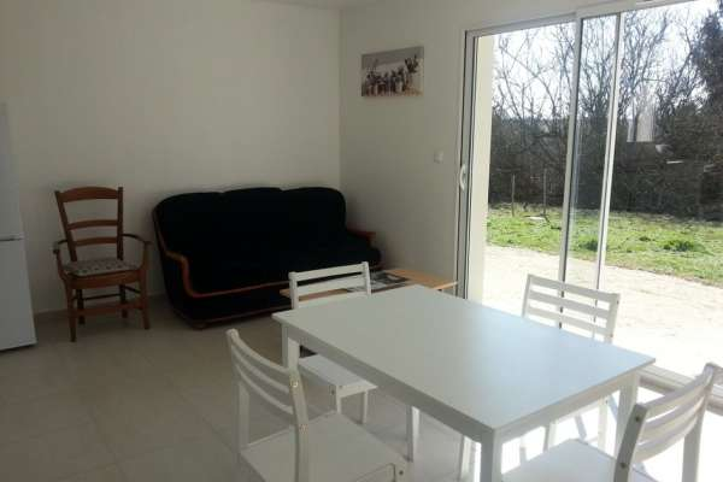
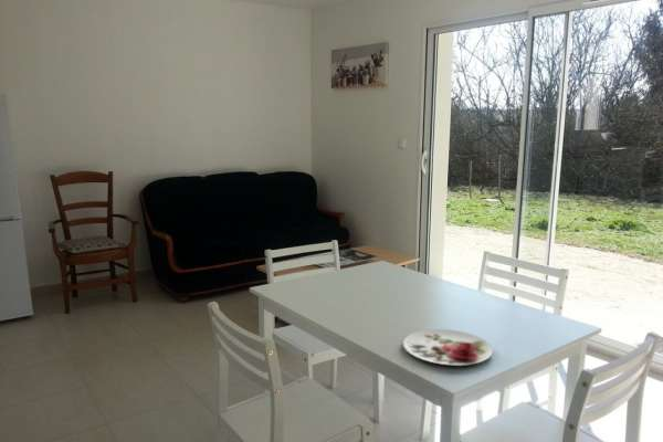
+ plate (446, 345)
